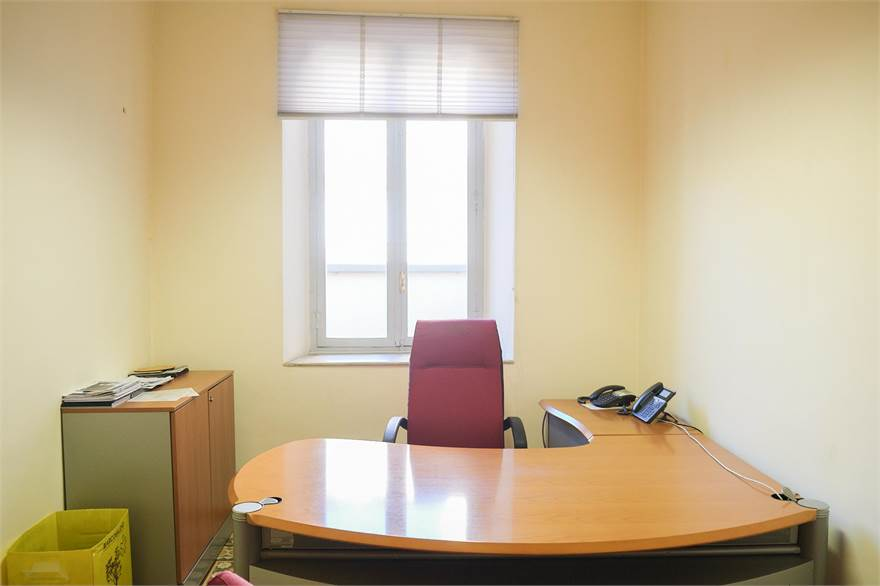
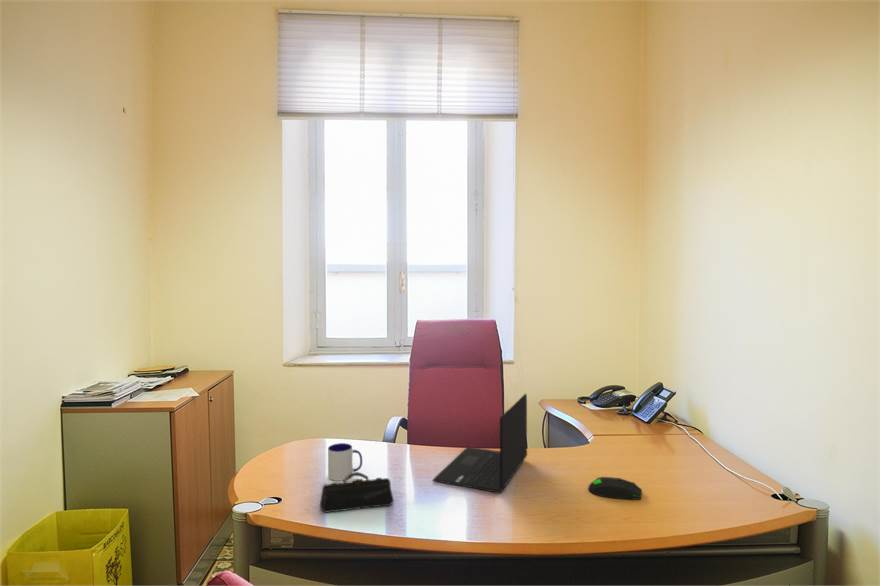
+ pencil case (357, 488)
+ computer mouse (614, 484)
+ laptop (479, 448)
+ mug (345, 461)
